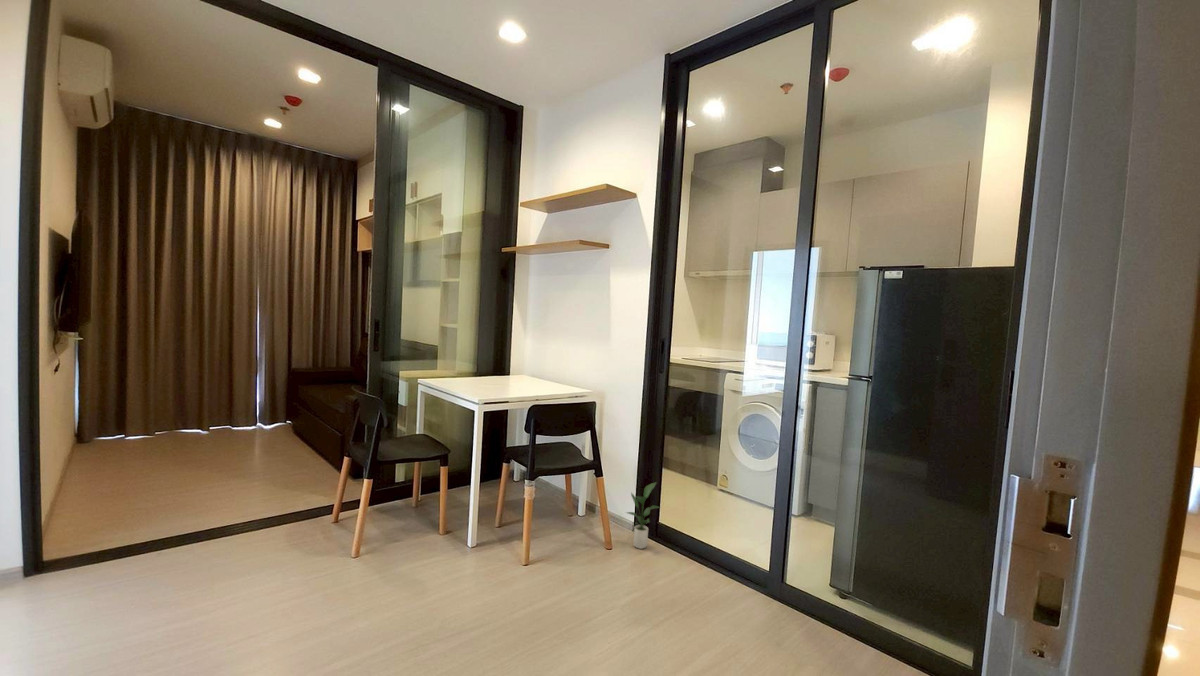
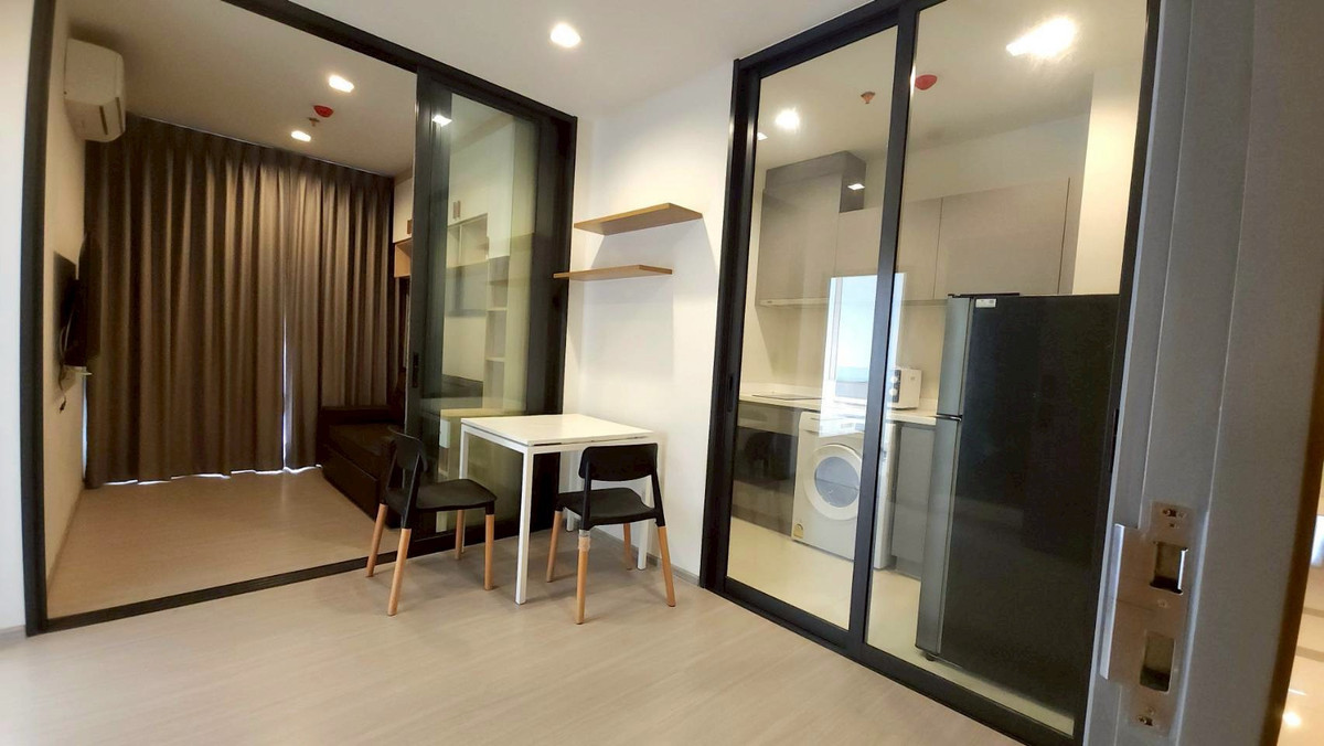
- potted plant (640, 515)
